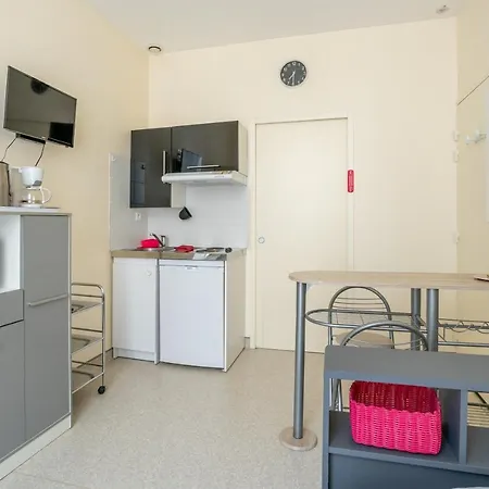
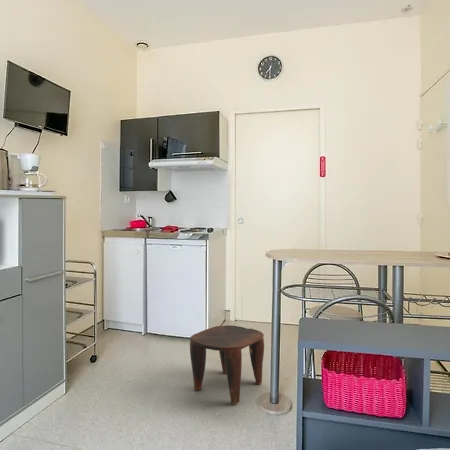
+ stool (227, 360)
